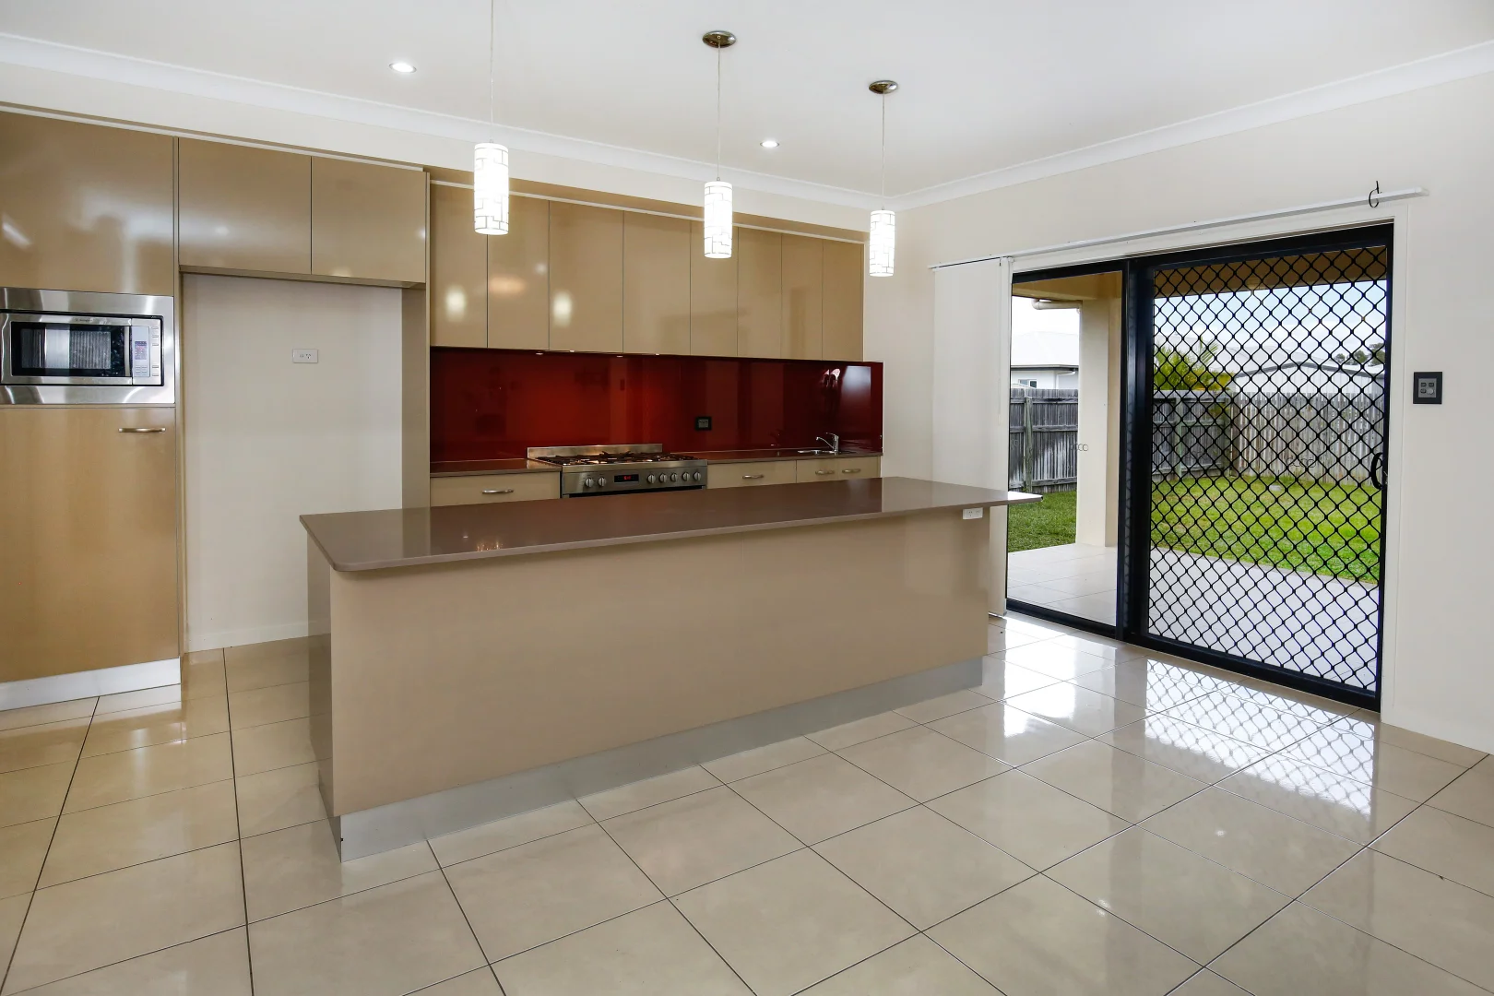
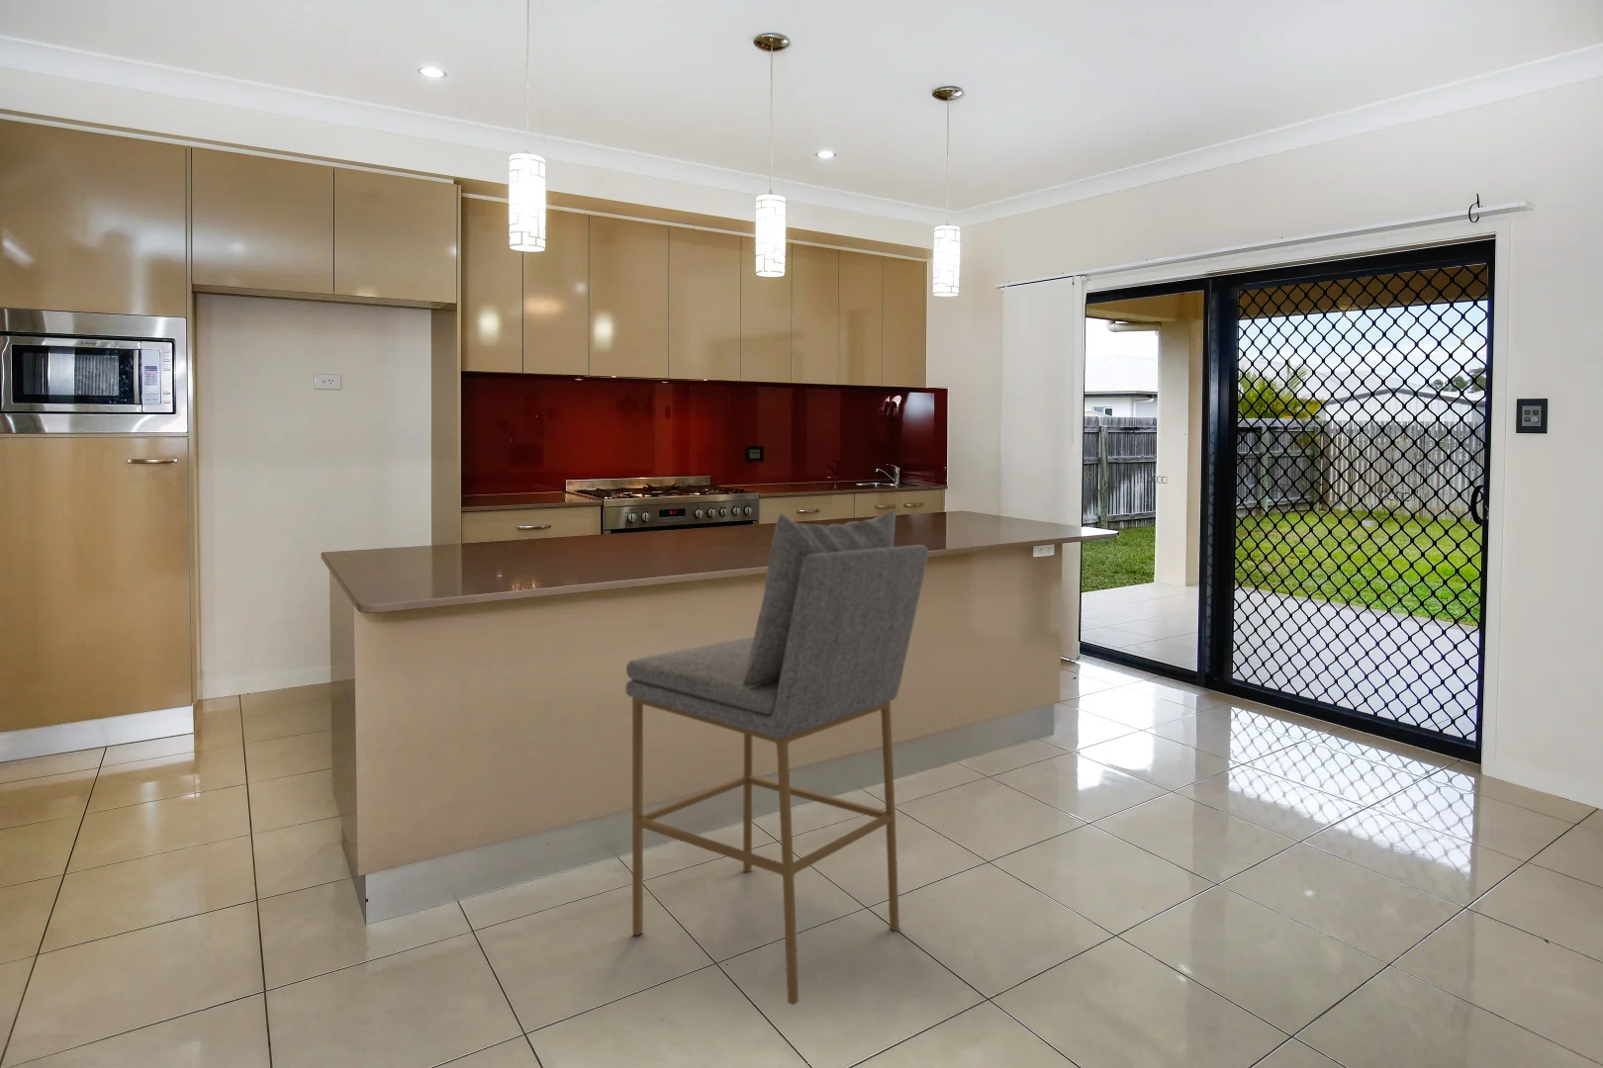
+ bar stool (775, 724)
